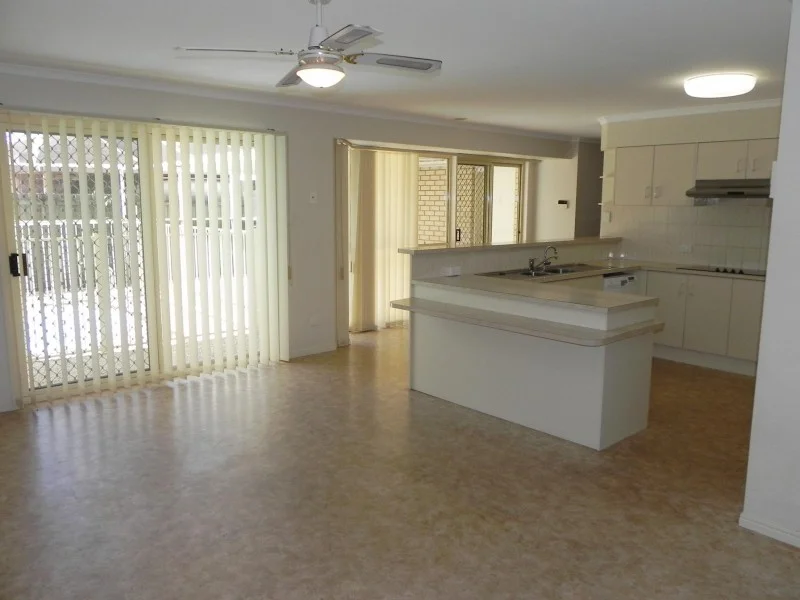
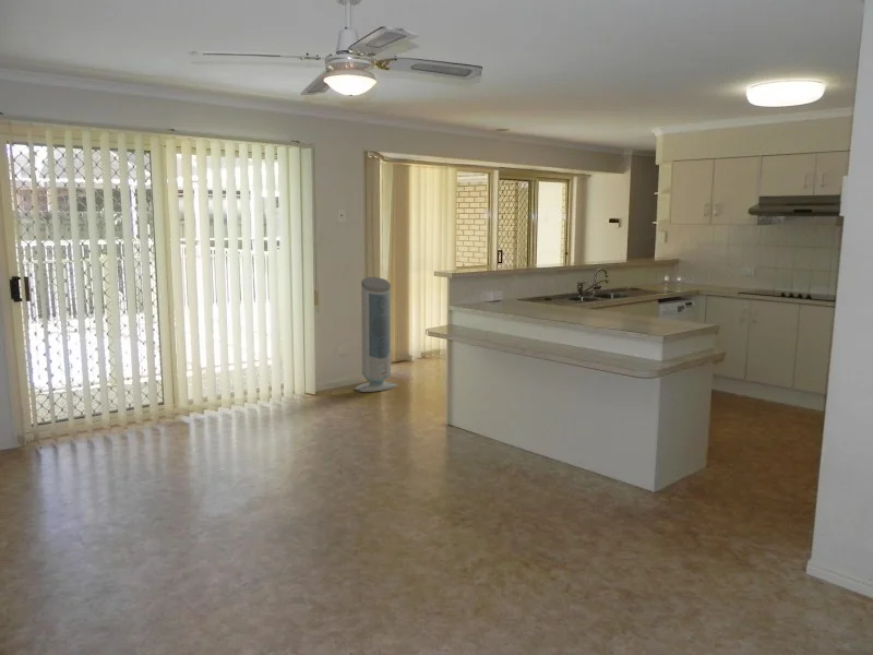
+ air purifier (375, 333)
